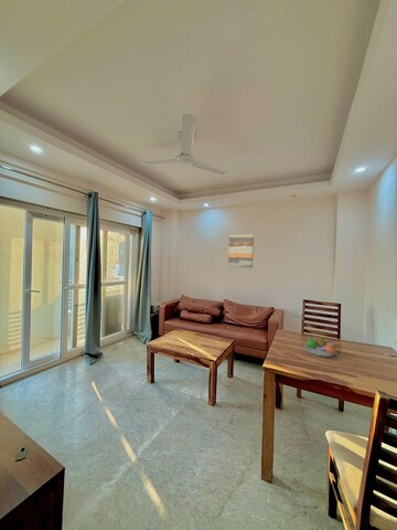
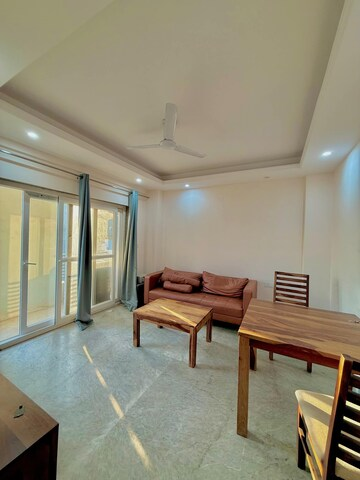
- wall art (240, 251)
- fruit bowl (319, 344)
